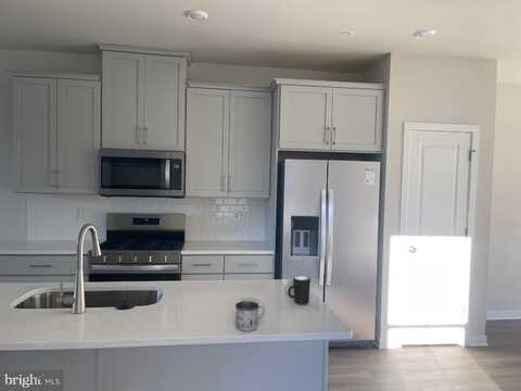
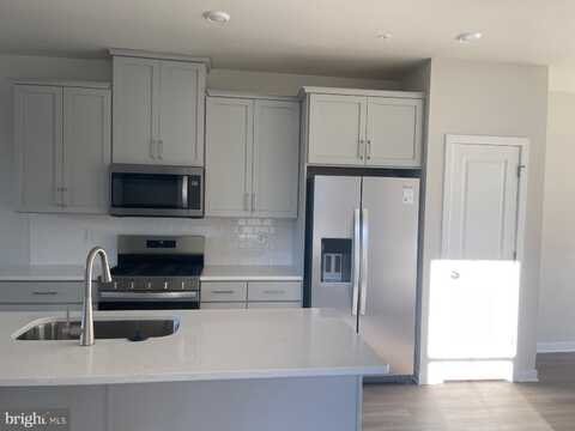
- mug (297, 290)
- mug (250, 315)
